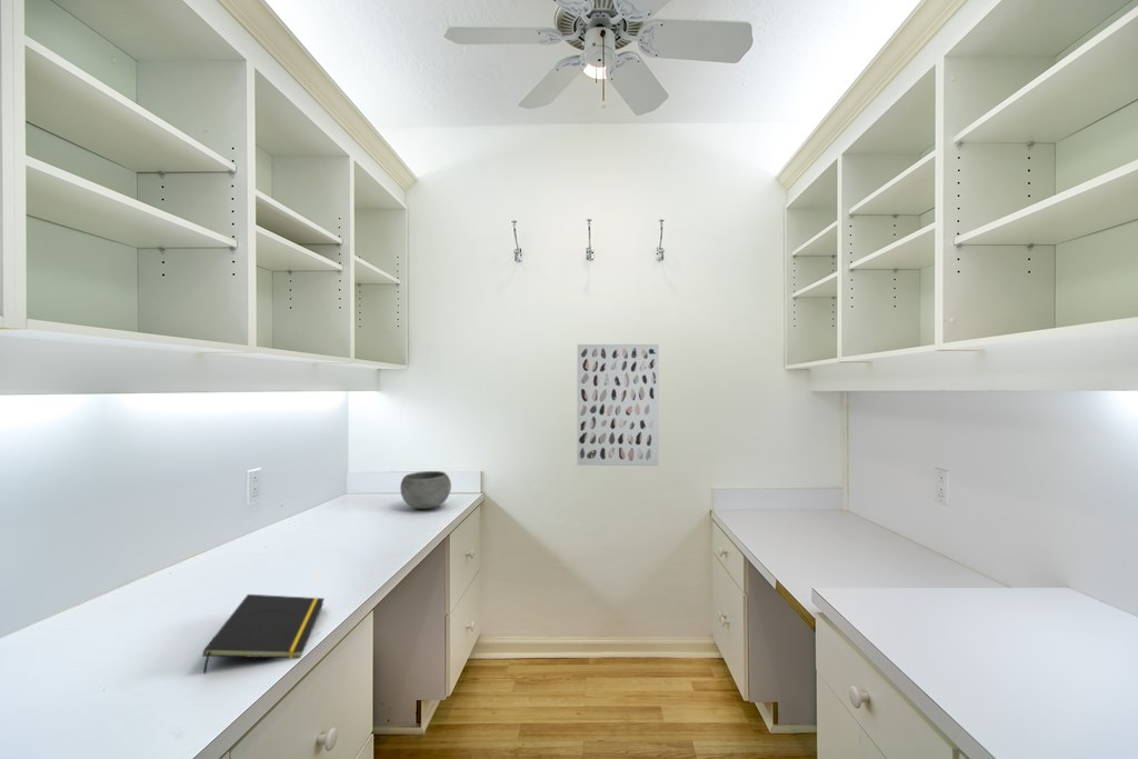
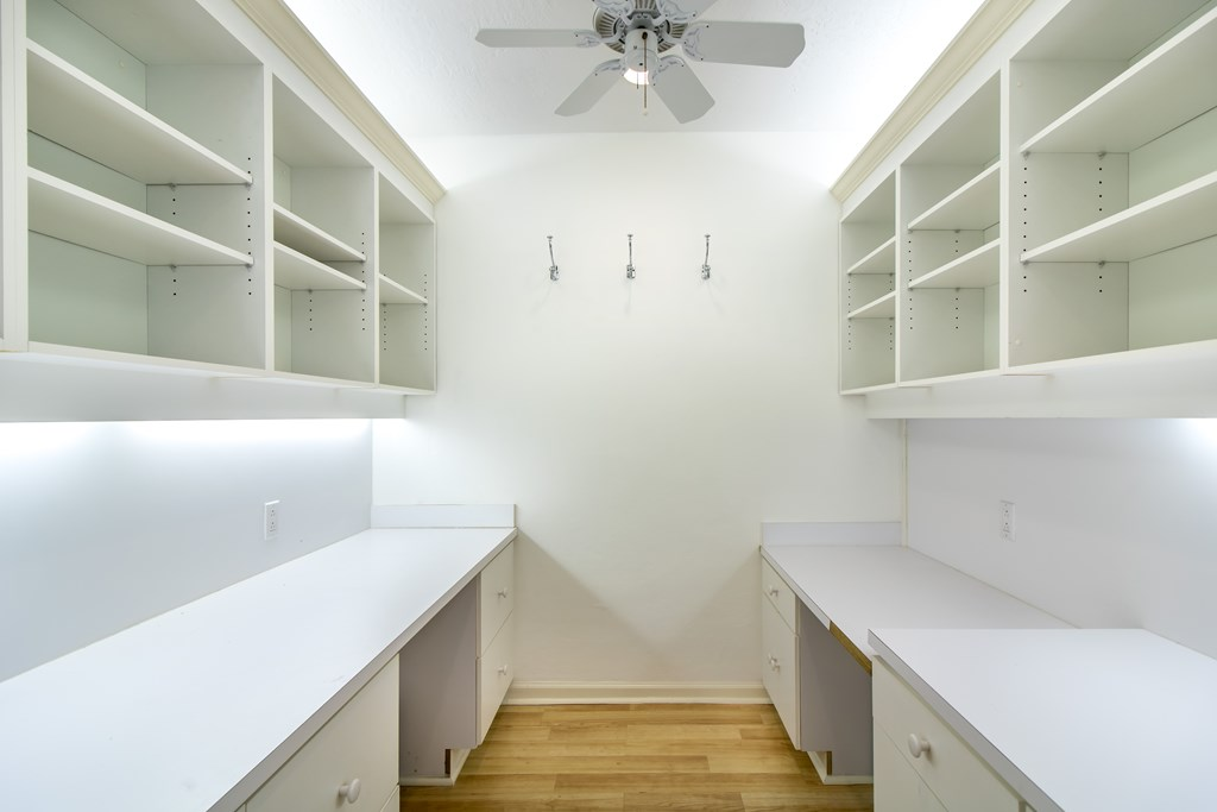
- notepad (271, 623)
- wall art (617, 405)
- bowl (426, 491)
